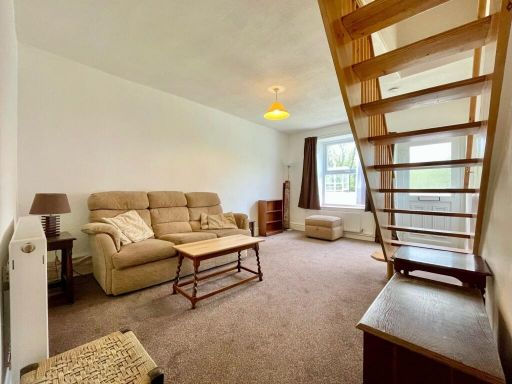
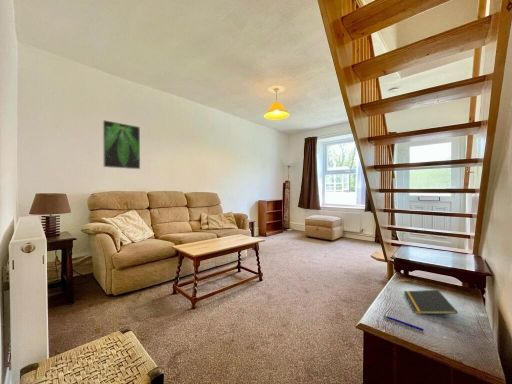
+ notepad (427, 301)
+ pen (402, 322)
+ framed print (122, 146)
